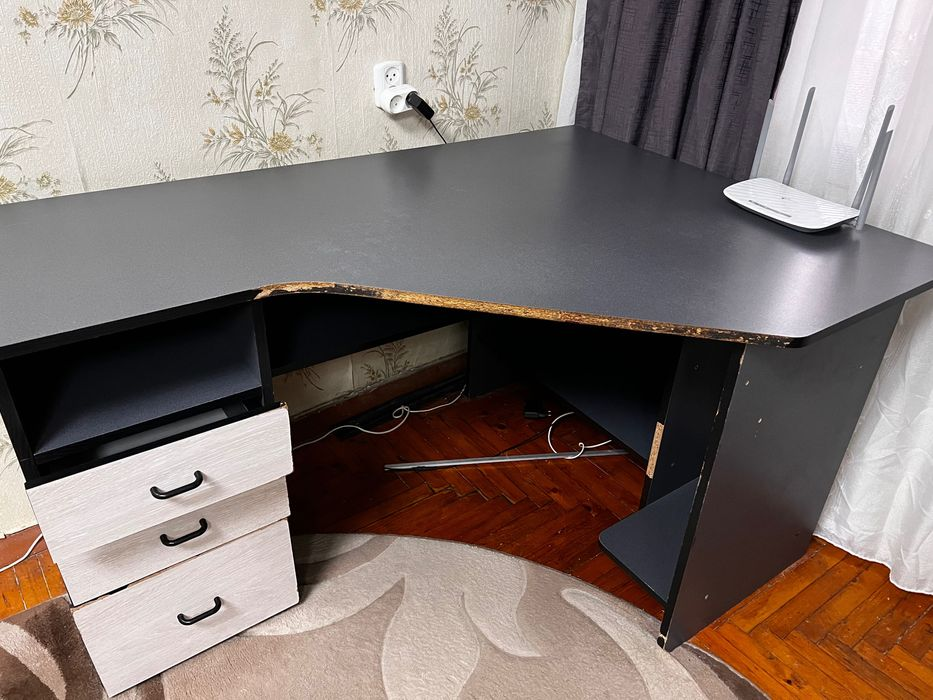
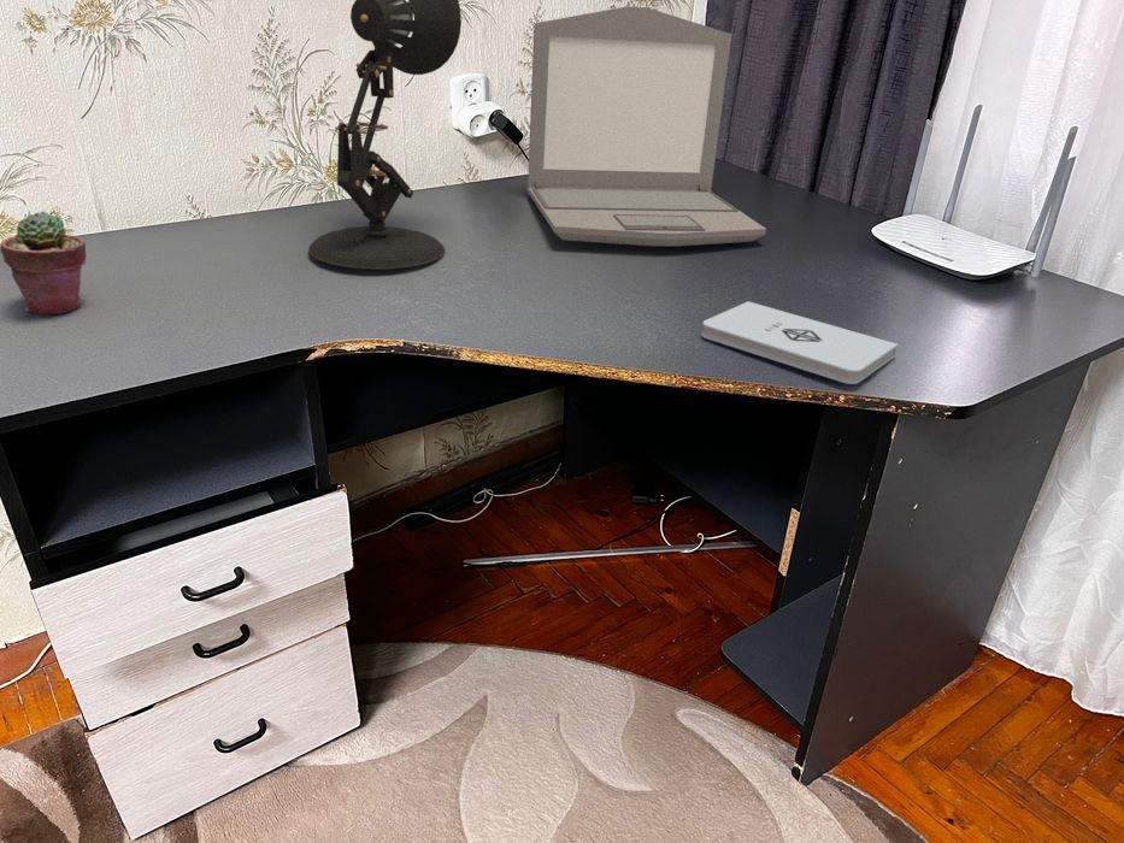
+ notepad (795, 340)
+ desk lamp (376, 111)
+ laptop (649, 122)
+ potted succulent (46, 260)
